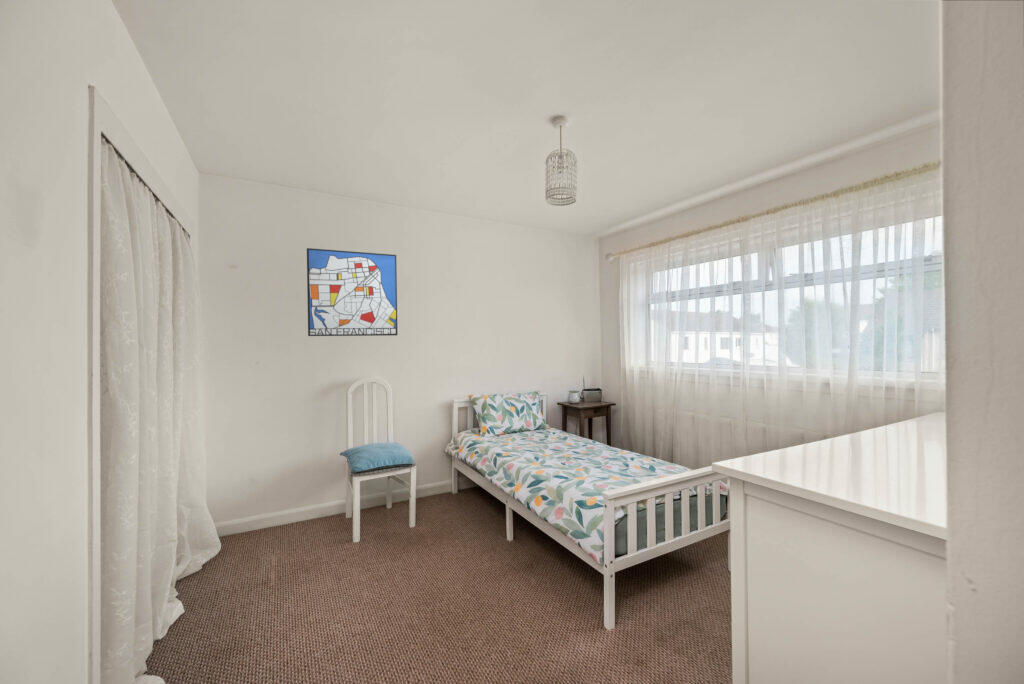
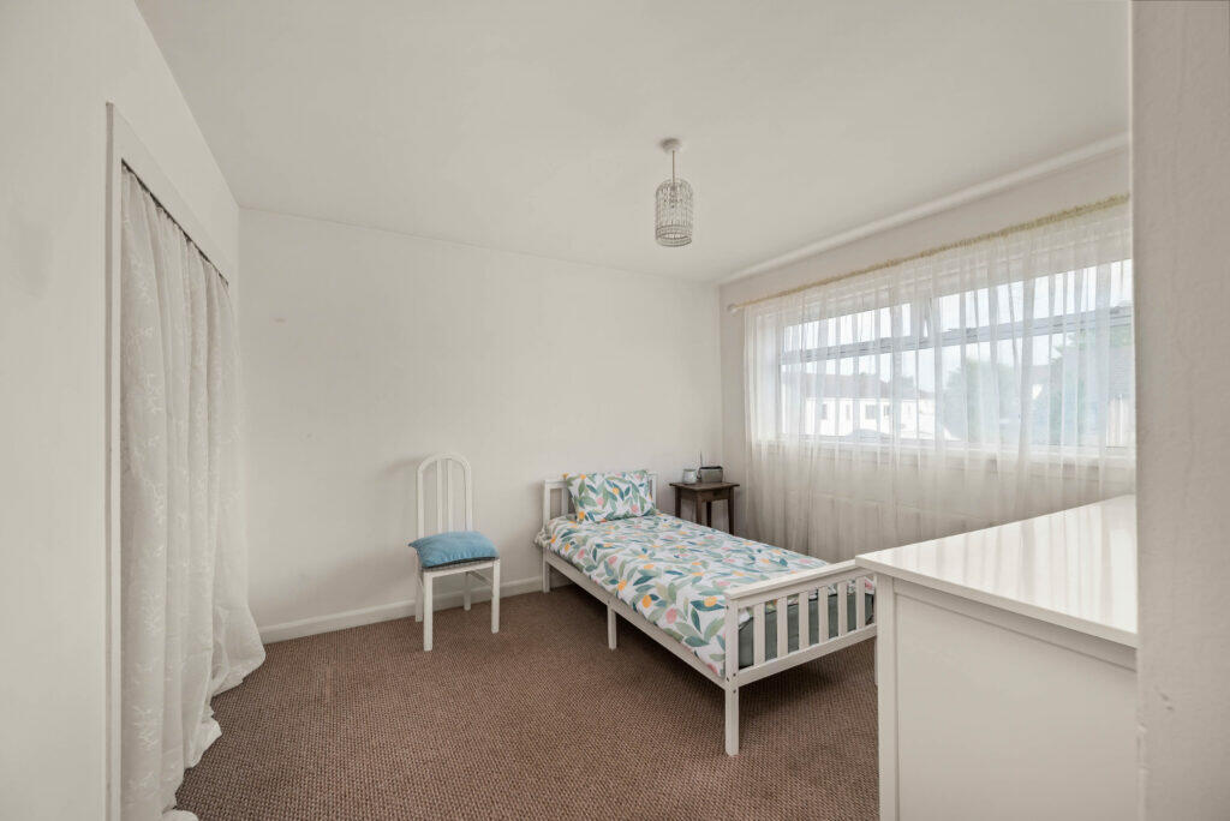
- wall art (354, 293)
